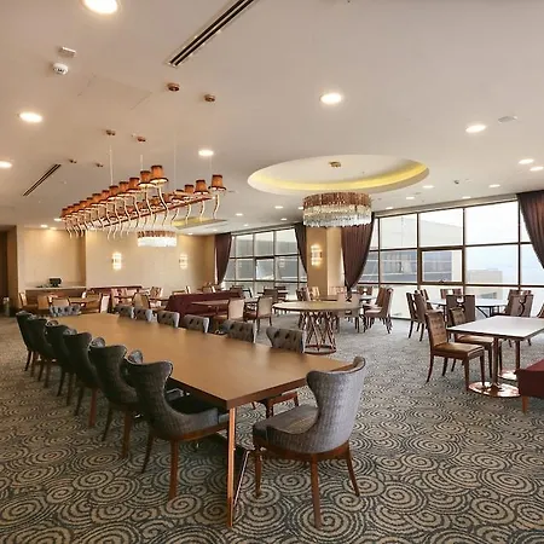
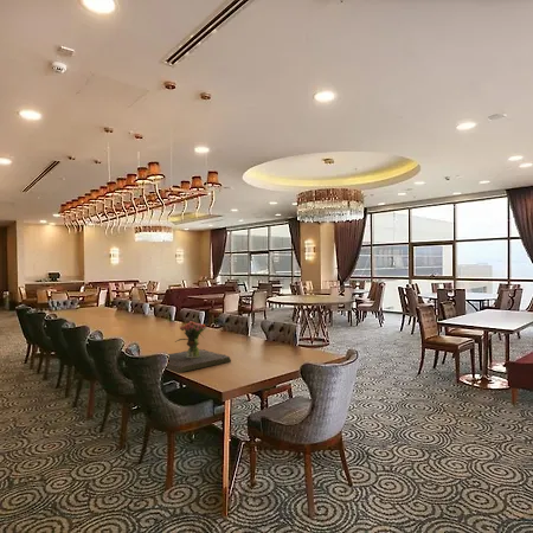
+ flower arrangement (190, 341)
